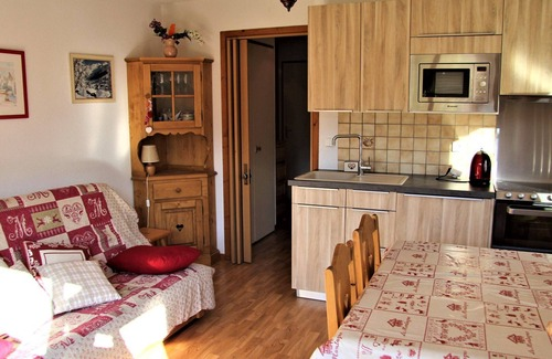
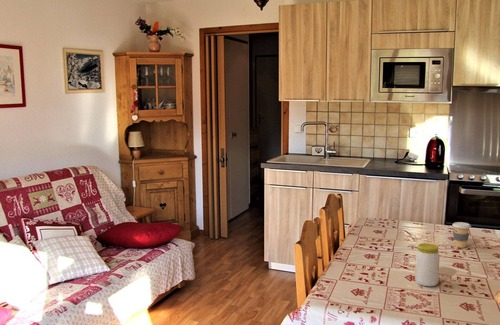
+ coffee cup (461, 235)
+ jar (427, 264)
